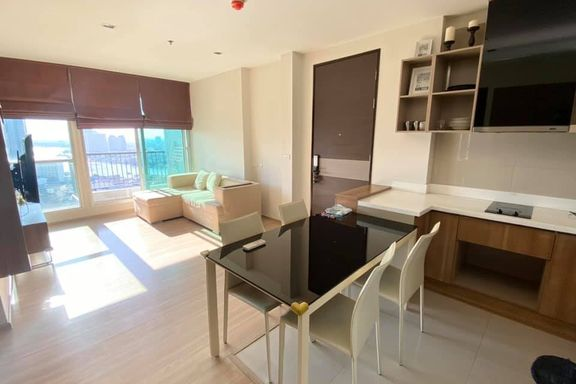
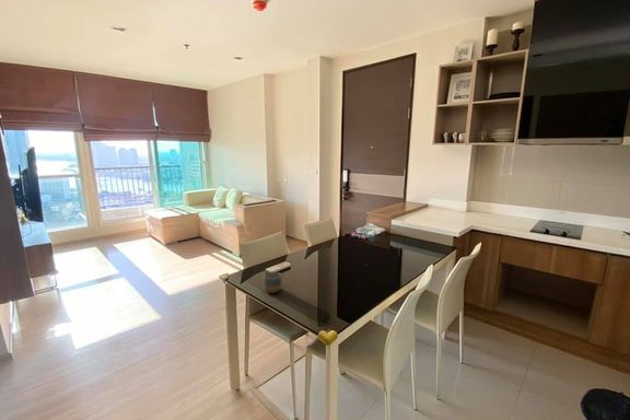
+ mug (270, 281)
